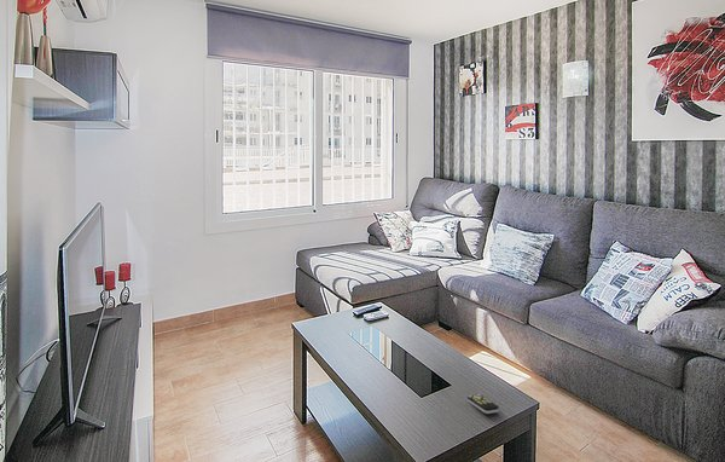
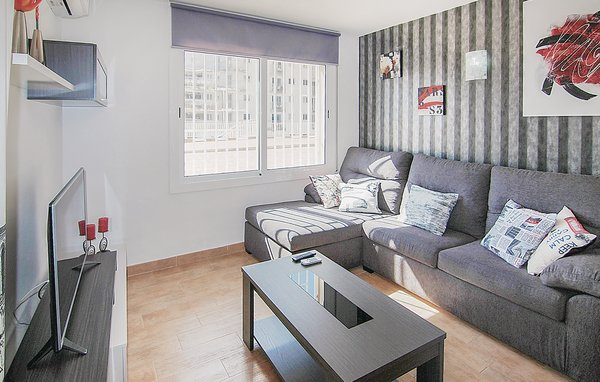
- remote control (482, 403)
